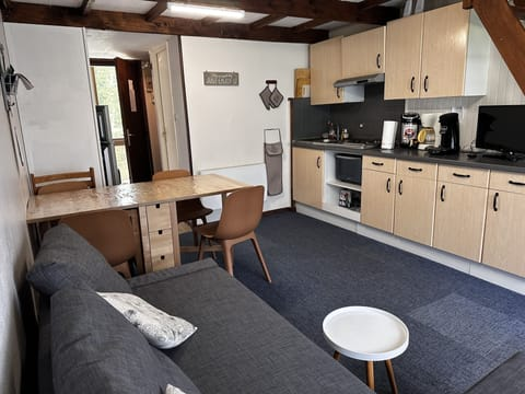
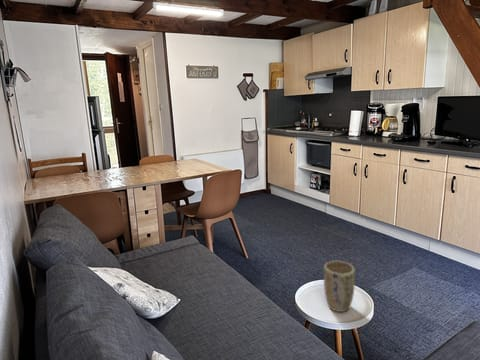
+ plant pot (338, 286)
